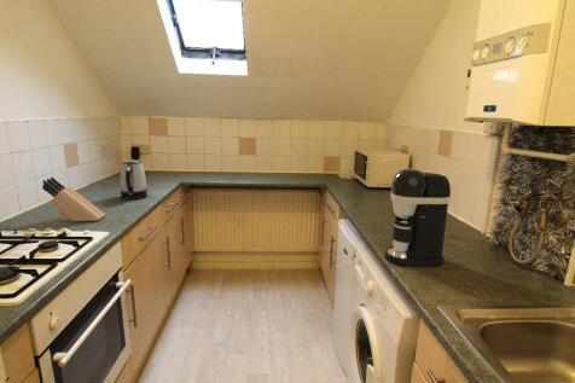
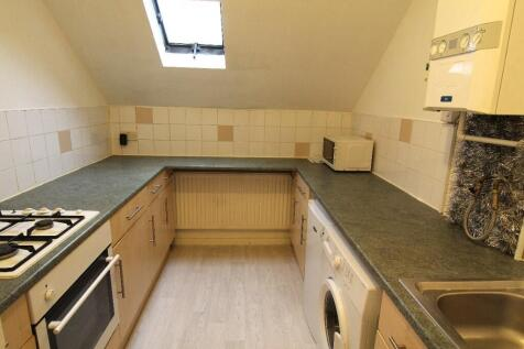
- kettle (132, 179)
- coffee maker (418, 215)
- knife block (72, 198)
